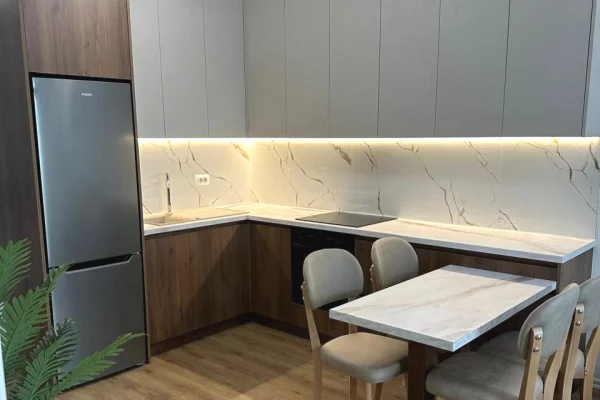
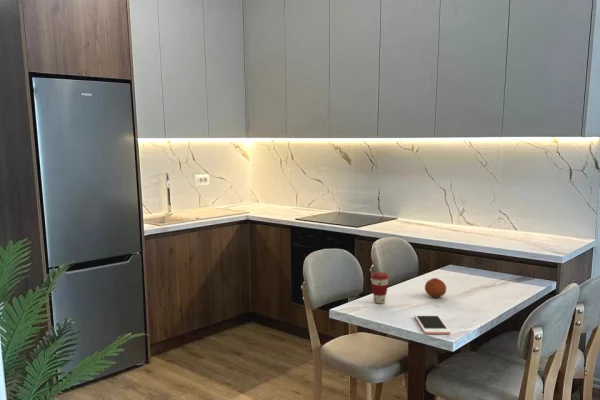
+ cell phone (431, 323)
+ fruit (435, 287)
+ coffee cup (379, 287)
